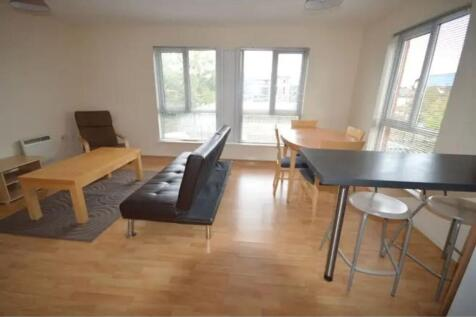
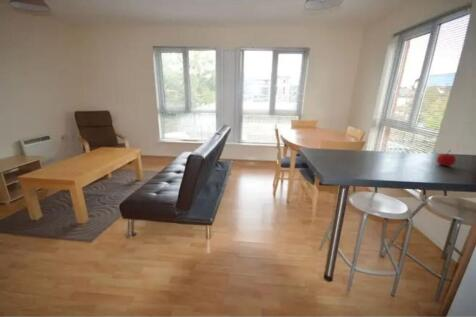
+ fruit (446, 157)
